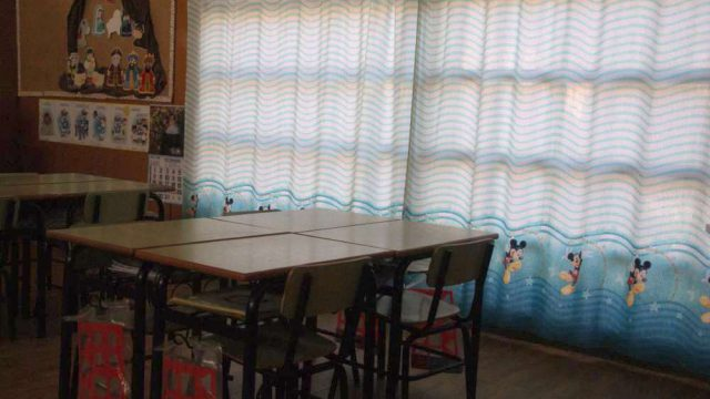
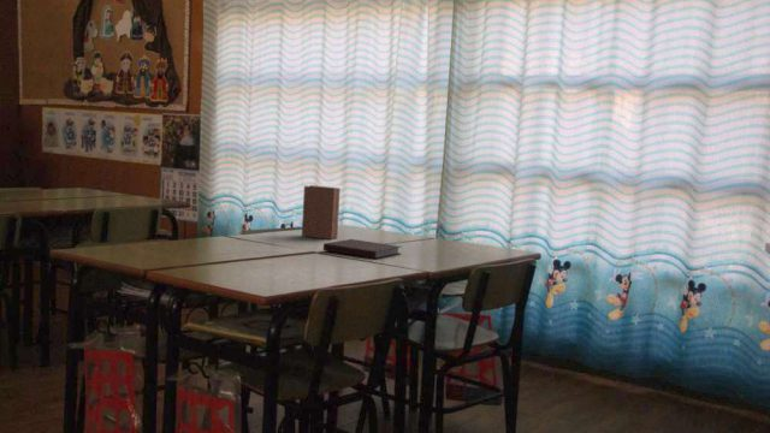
+ notebook (362, 248)
+ book (320, 212)
